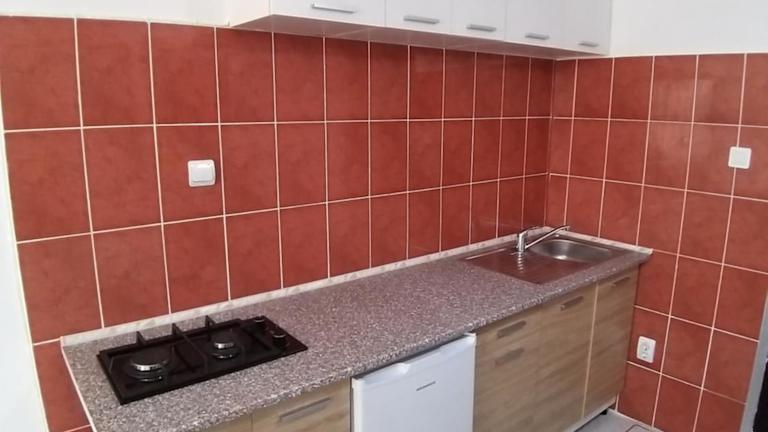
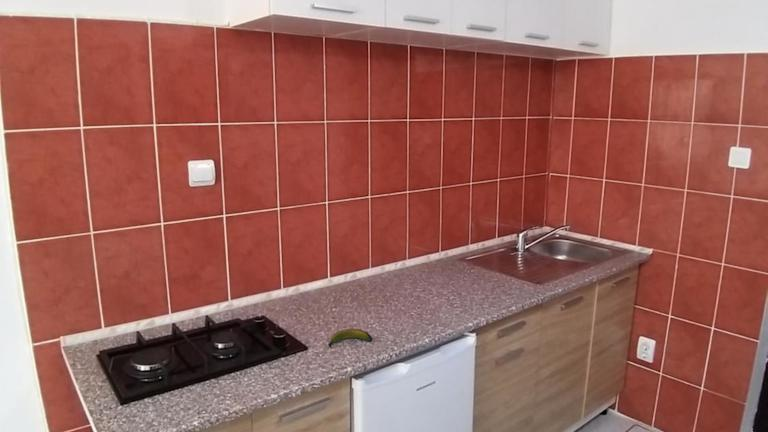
+ banana (347, 337)
